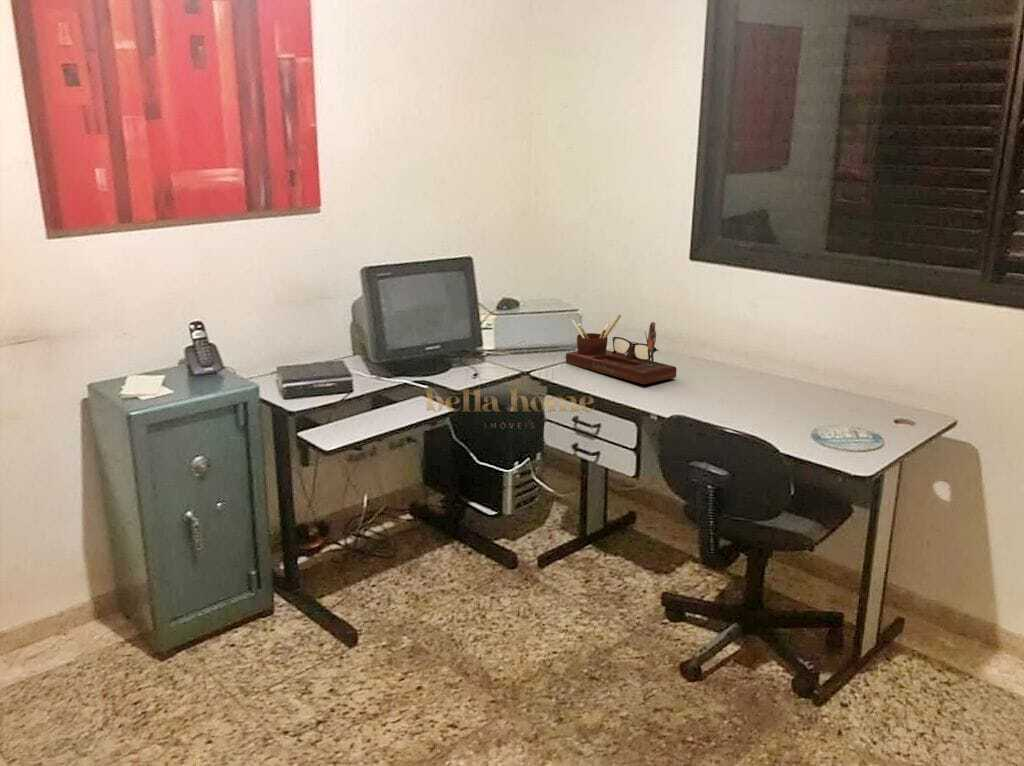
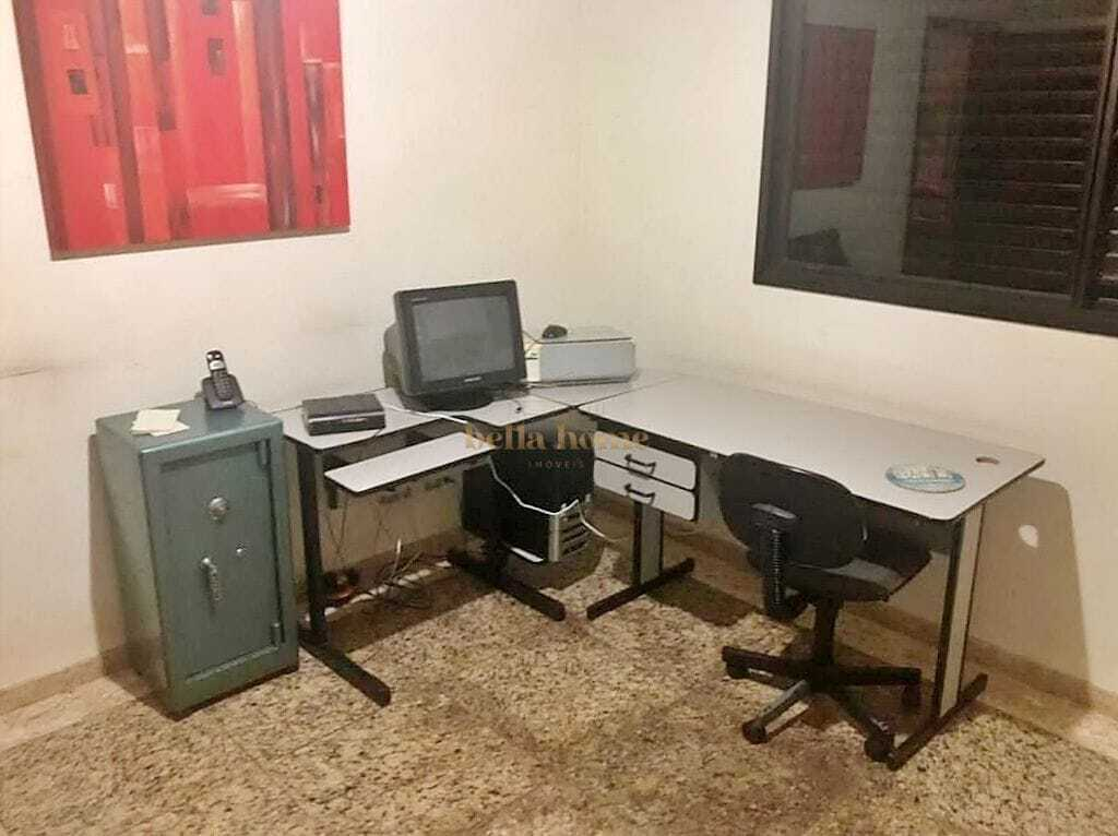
- desk organizer (617, 342)
